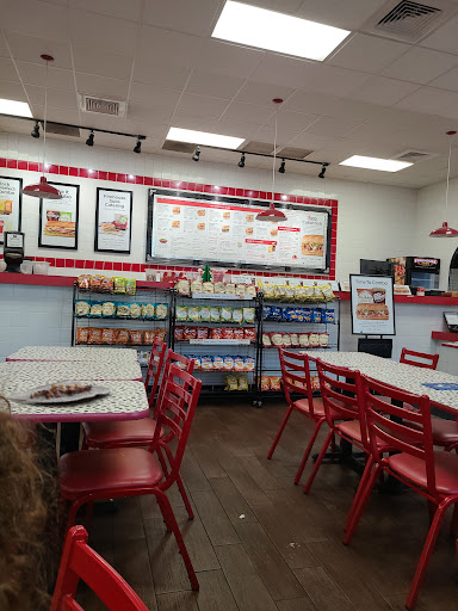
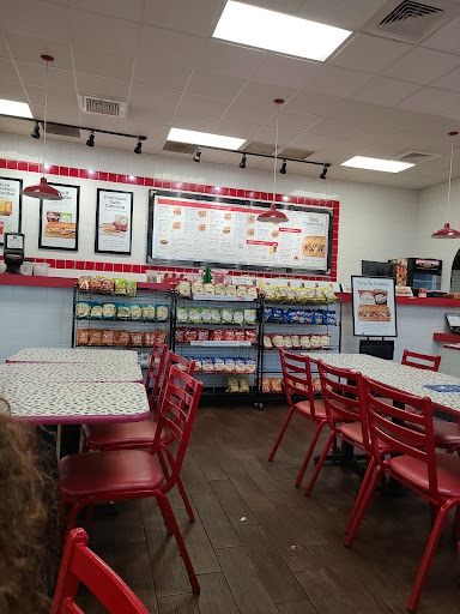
- food tray (62, 389)
